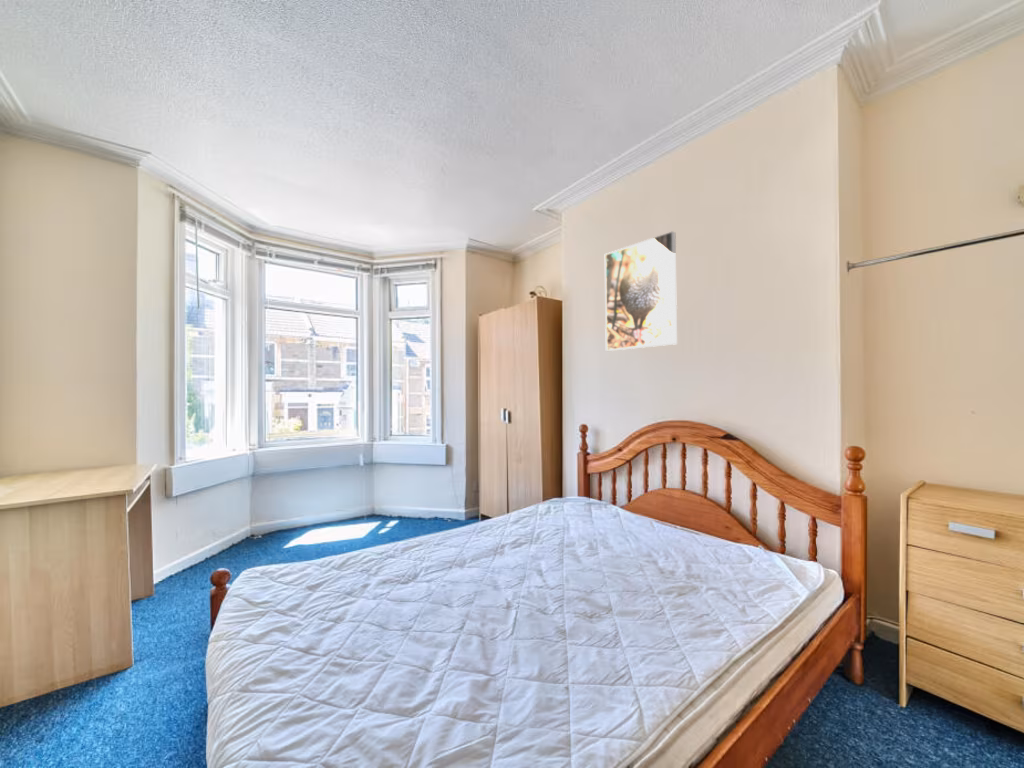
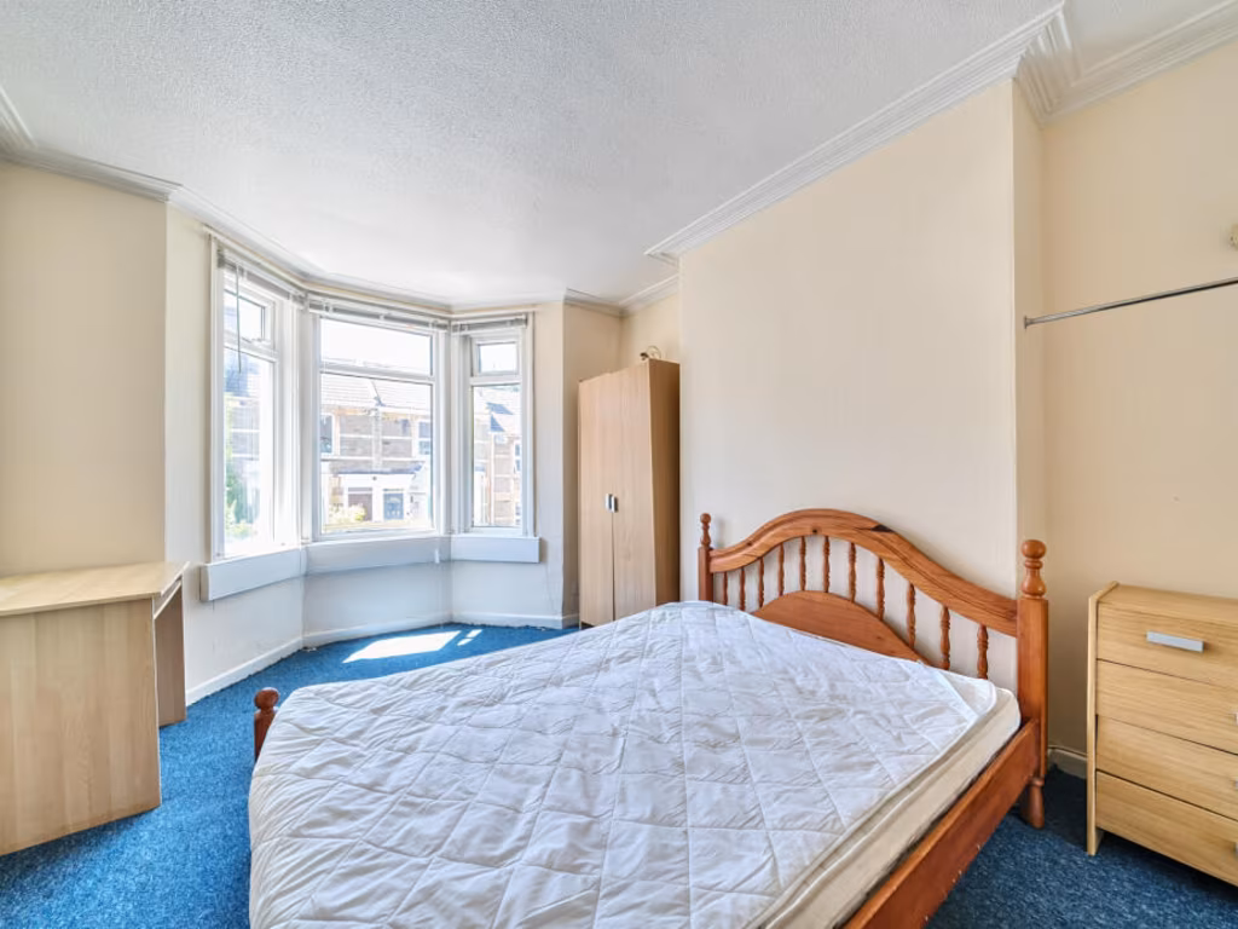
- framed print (638, 295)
